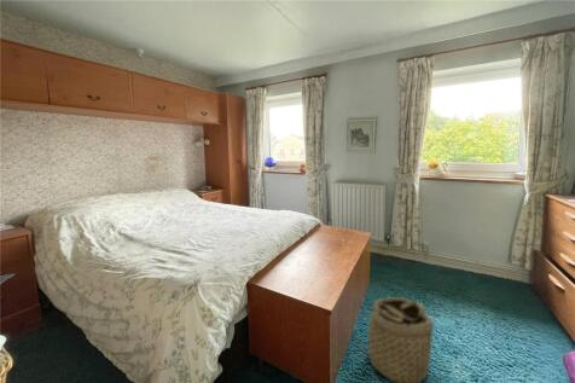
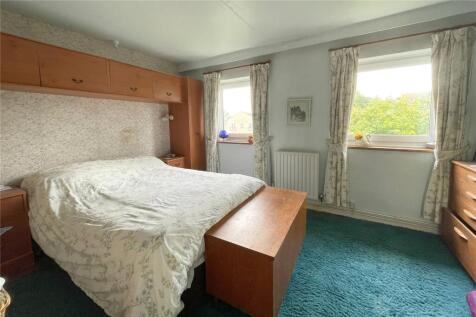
- basket (395, 332)
